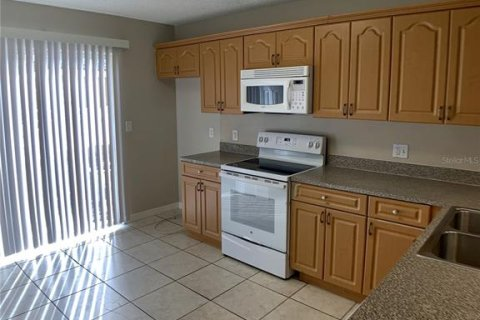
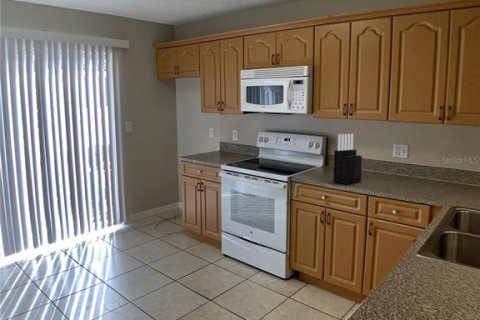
+ knife block (349, 158)
